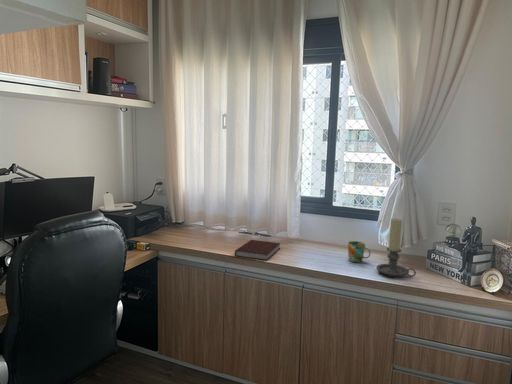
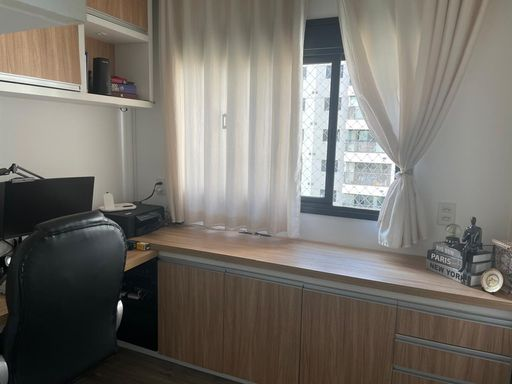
- notebook (258, 249)
- mug (359, 252)
- candle holder (397, 246)
